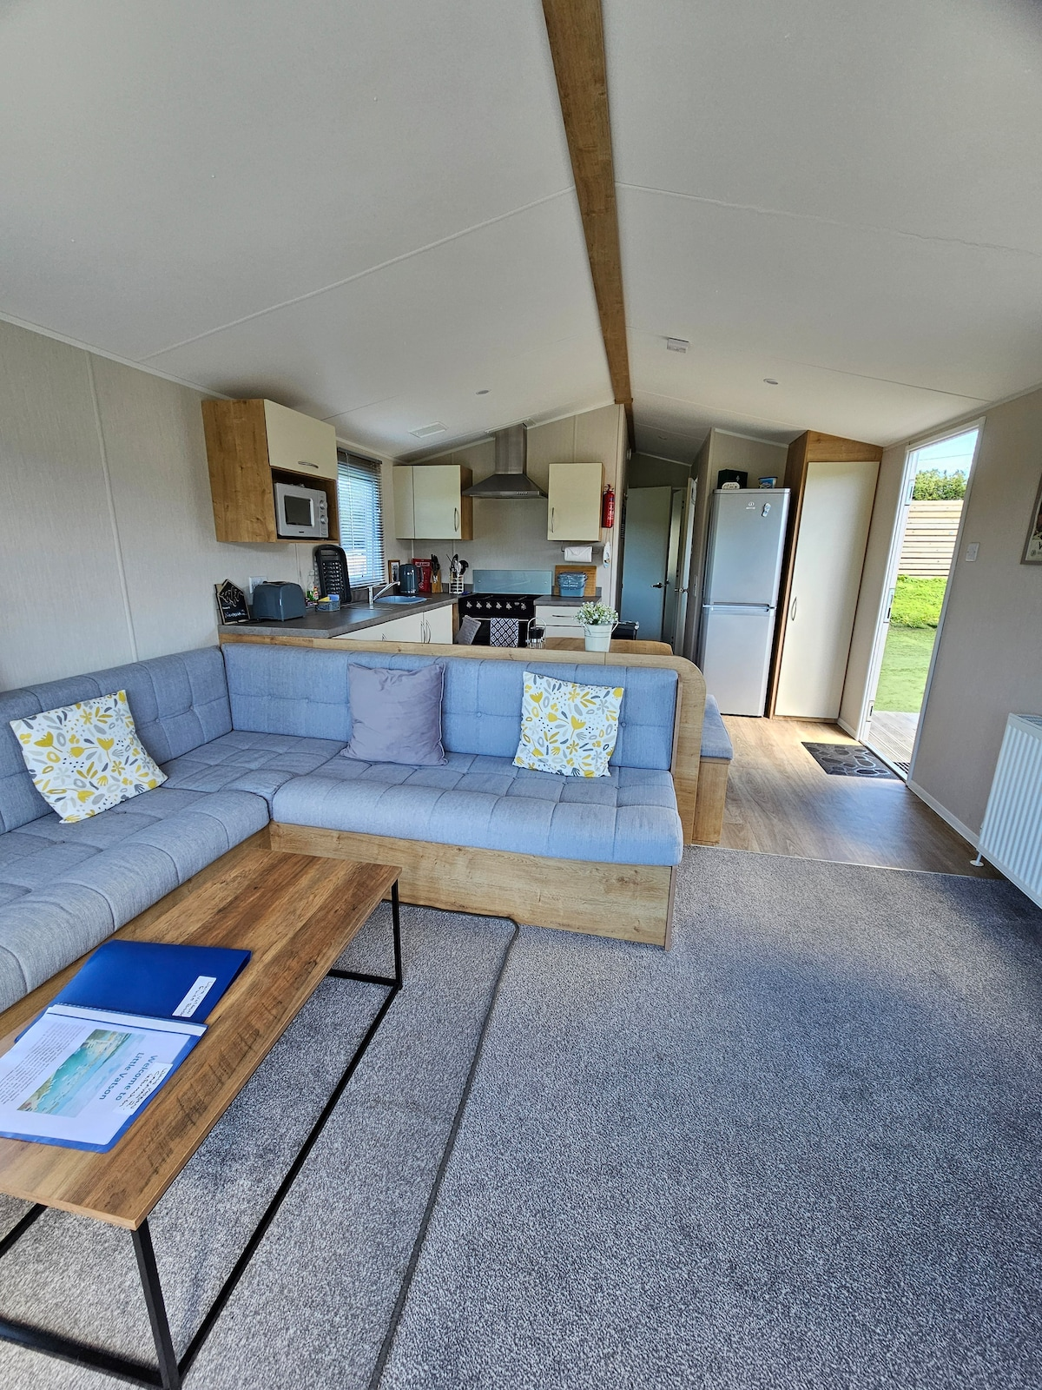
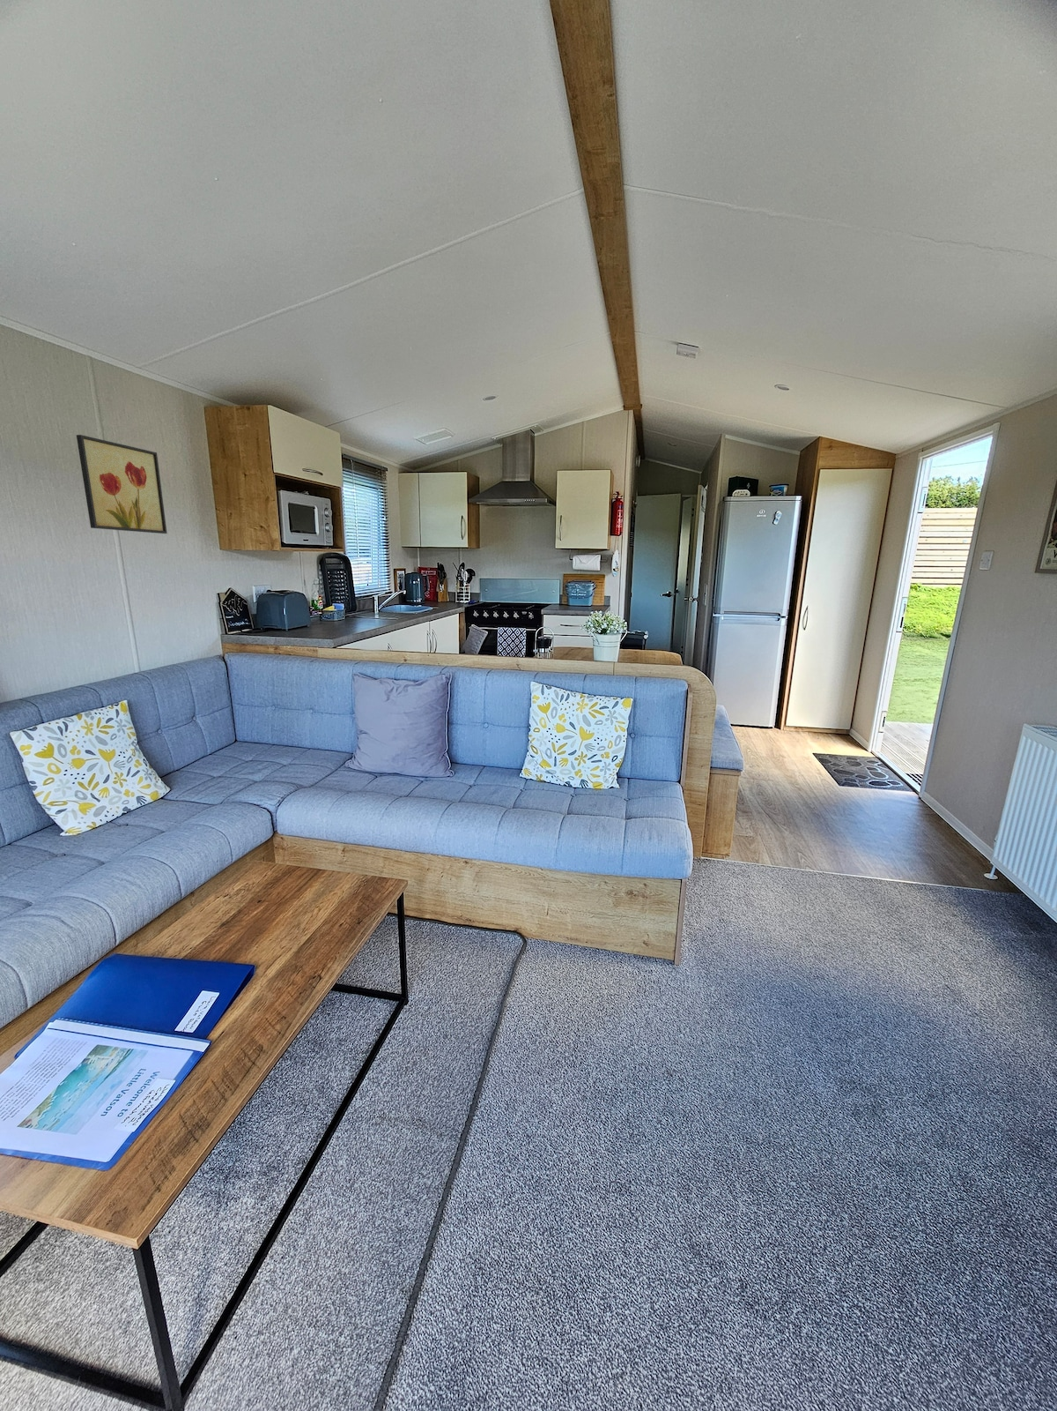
+ wall art (123, 488)
